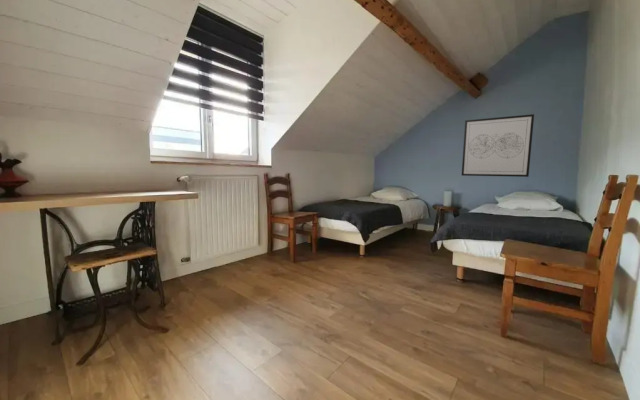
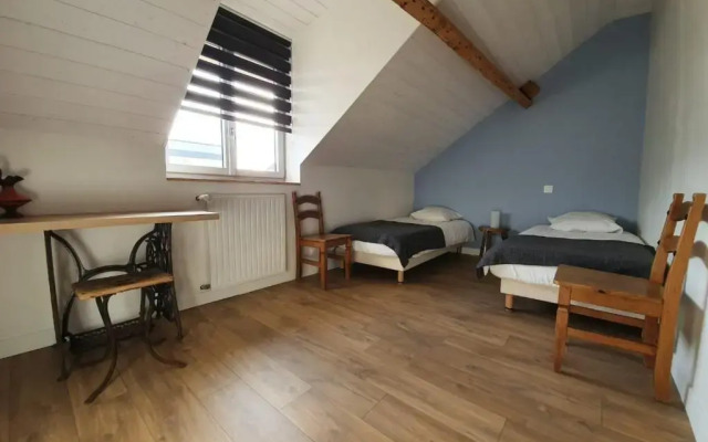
- wall art (495, 147)
